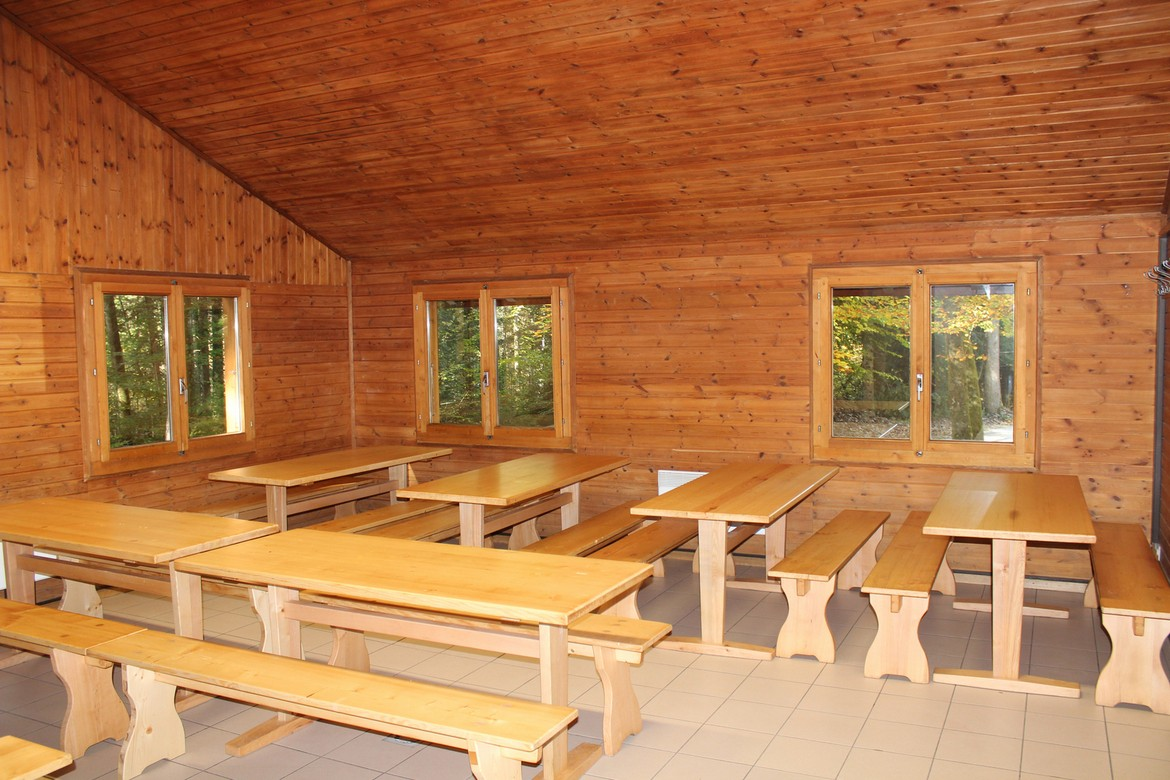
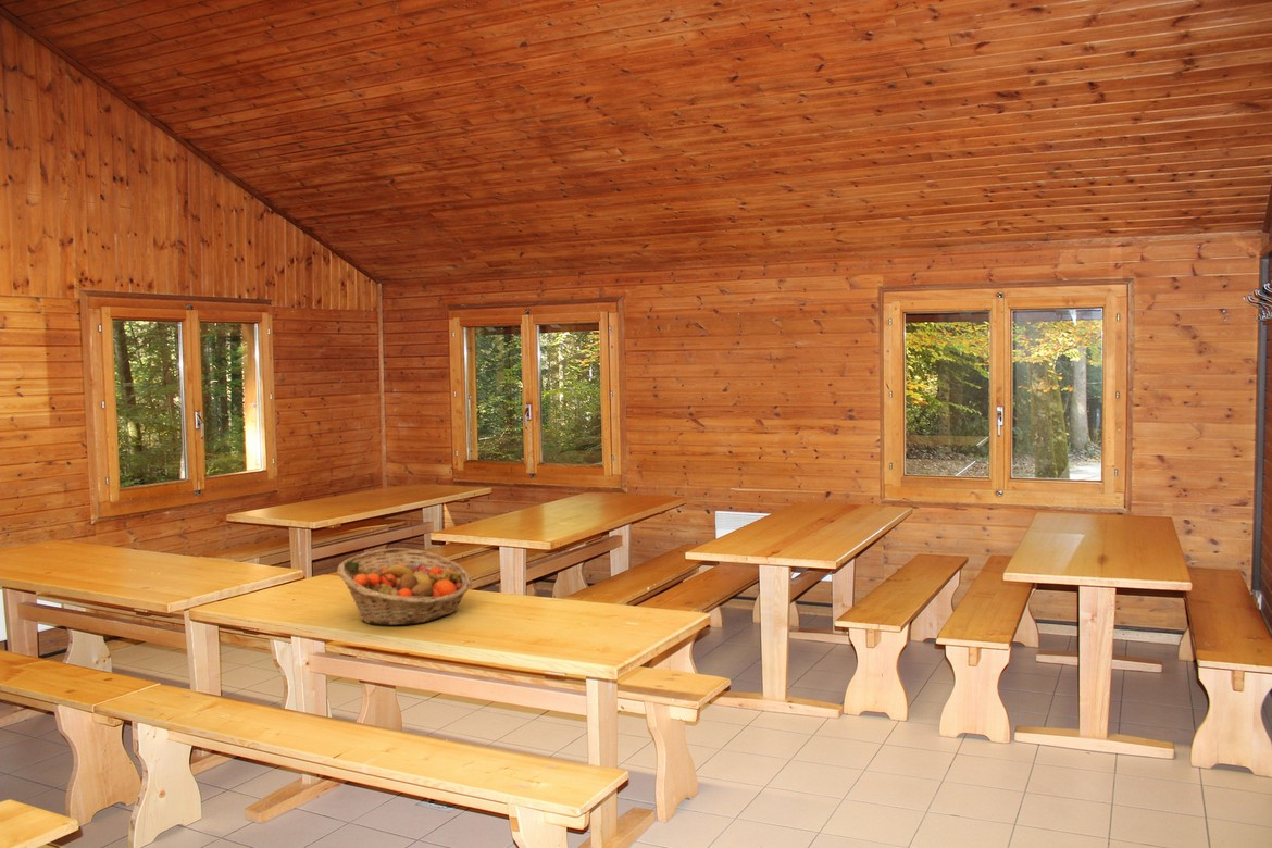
+ fruit basket (406, 584)
